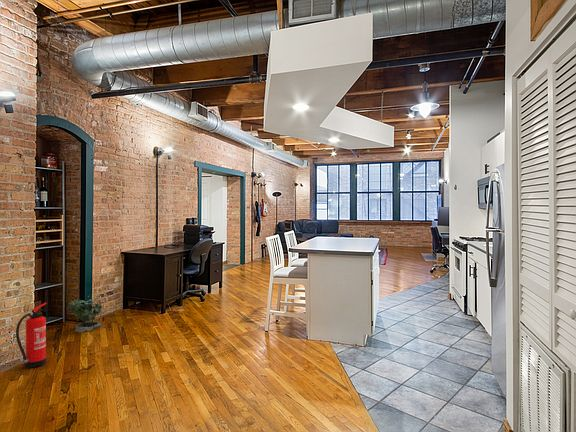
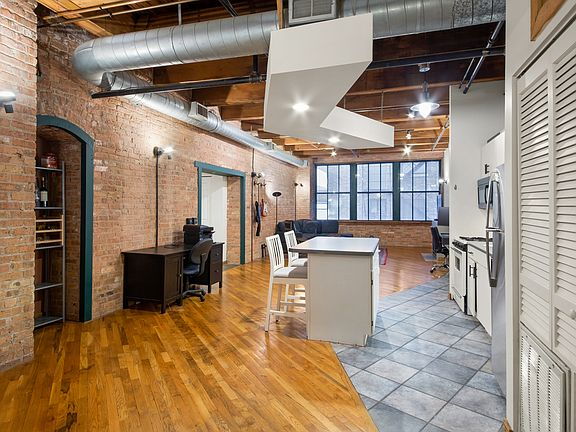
- fire extinguisher (31, 336)
- potted plant (85, 312)
